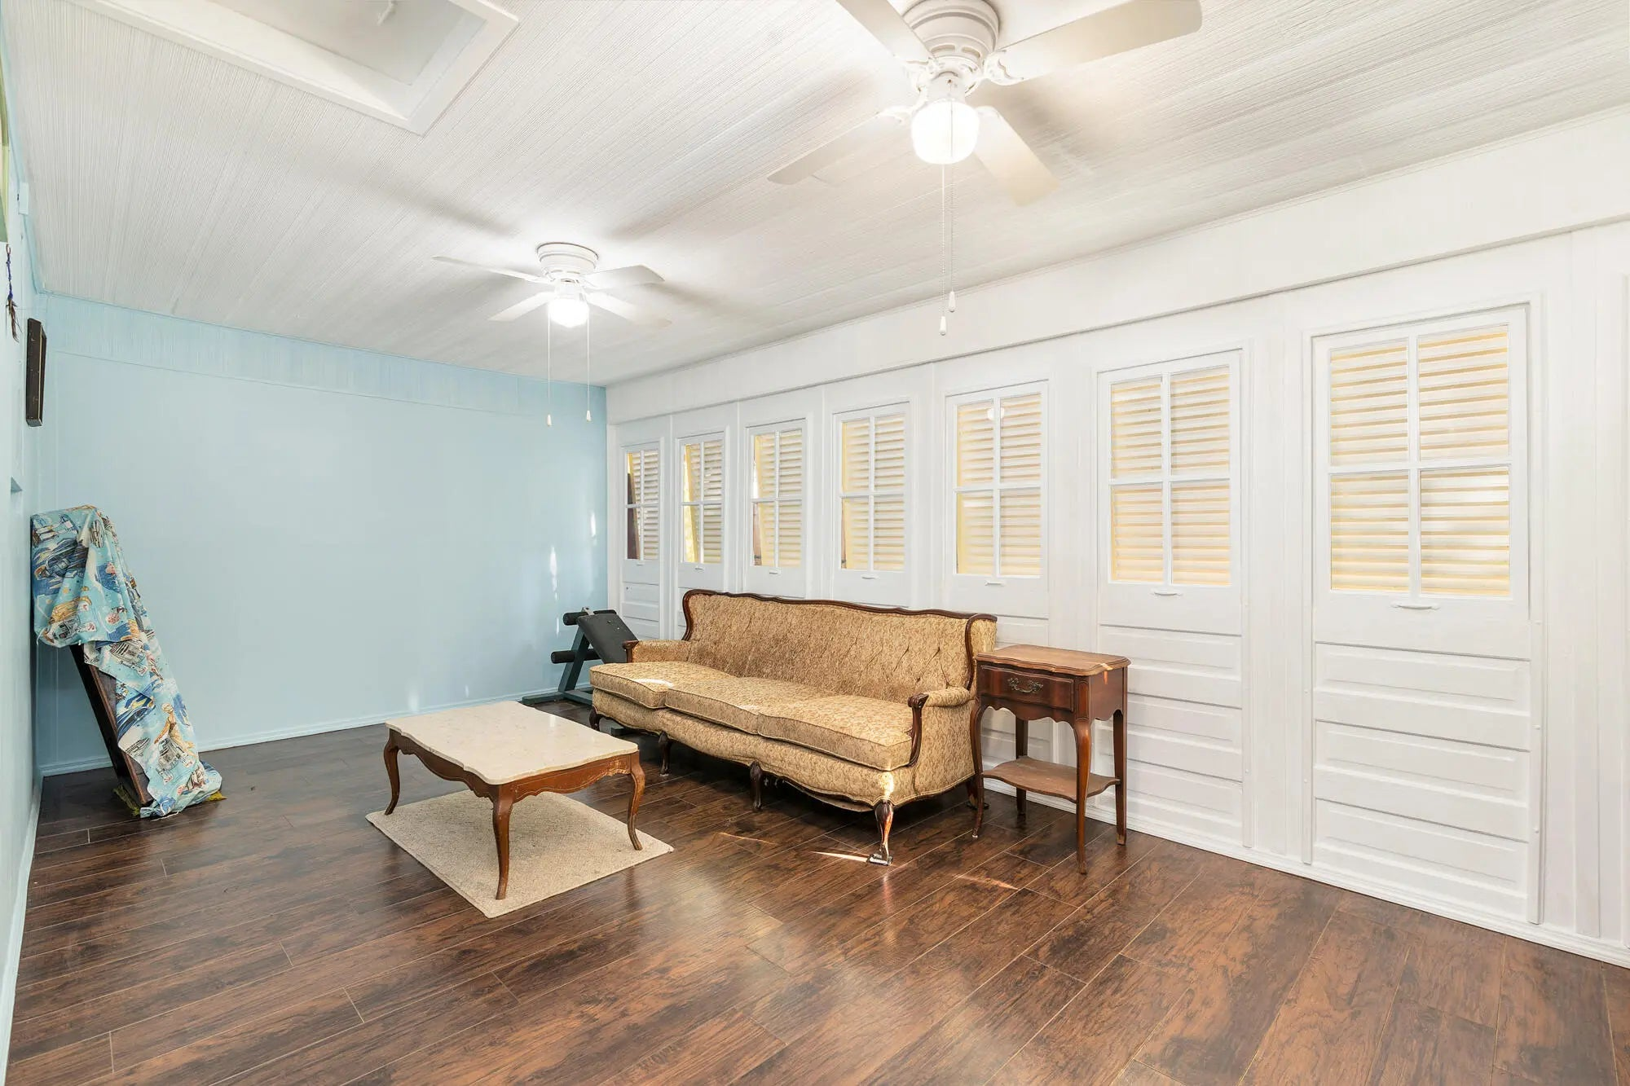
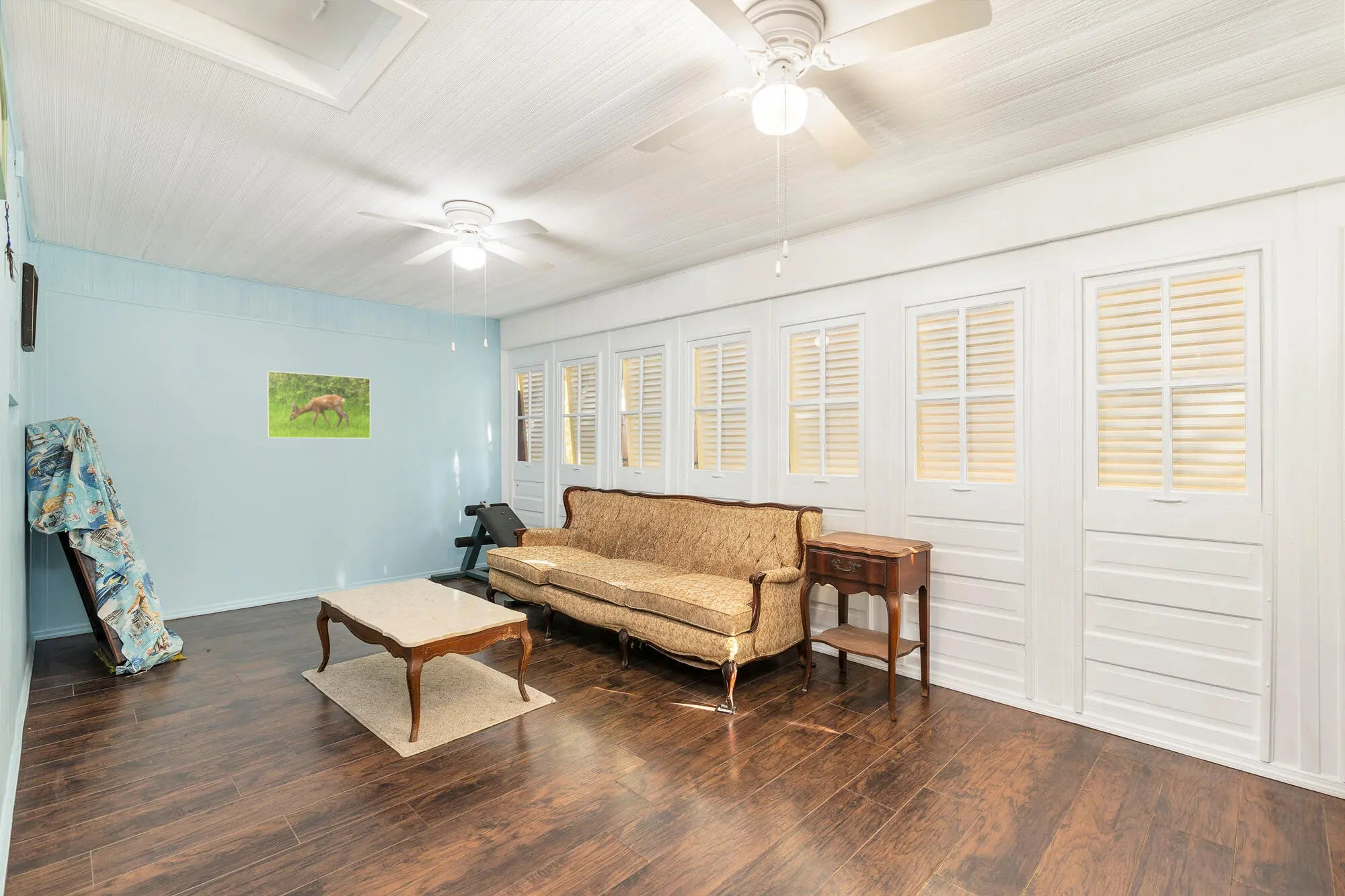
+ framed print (321, 406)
